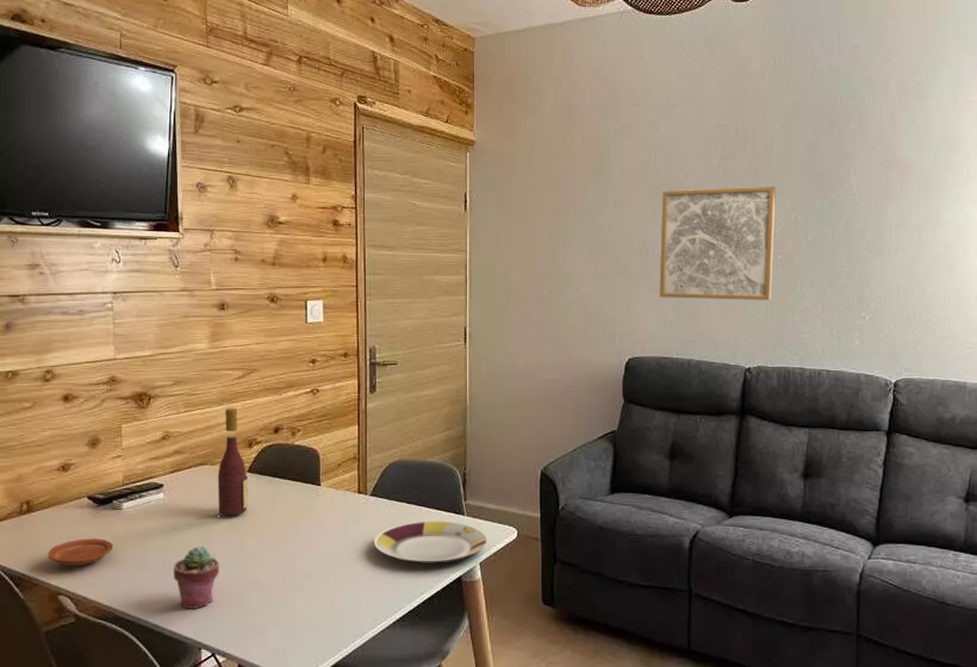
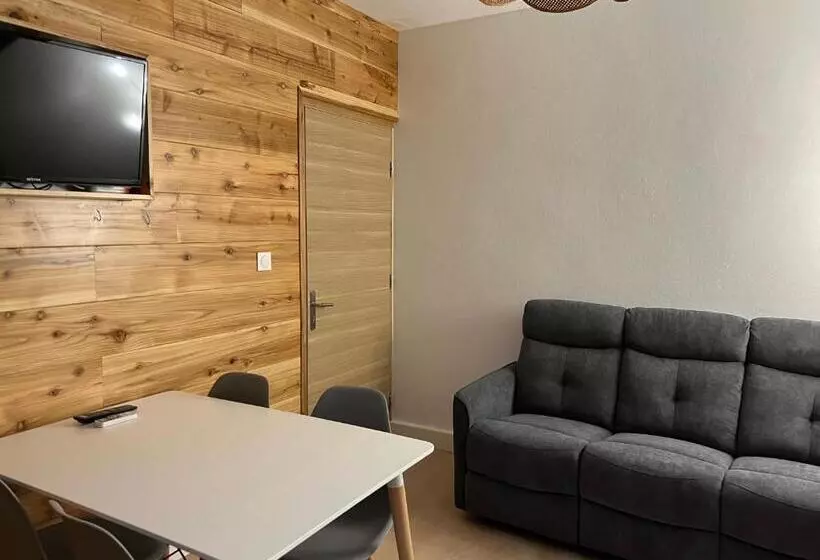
- potted succulent (197, 574)
- wine bottle (231, 461)
- plate (430, 543)
- wall art (715, 243)
- plate (81, 554)
